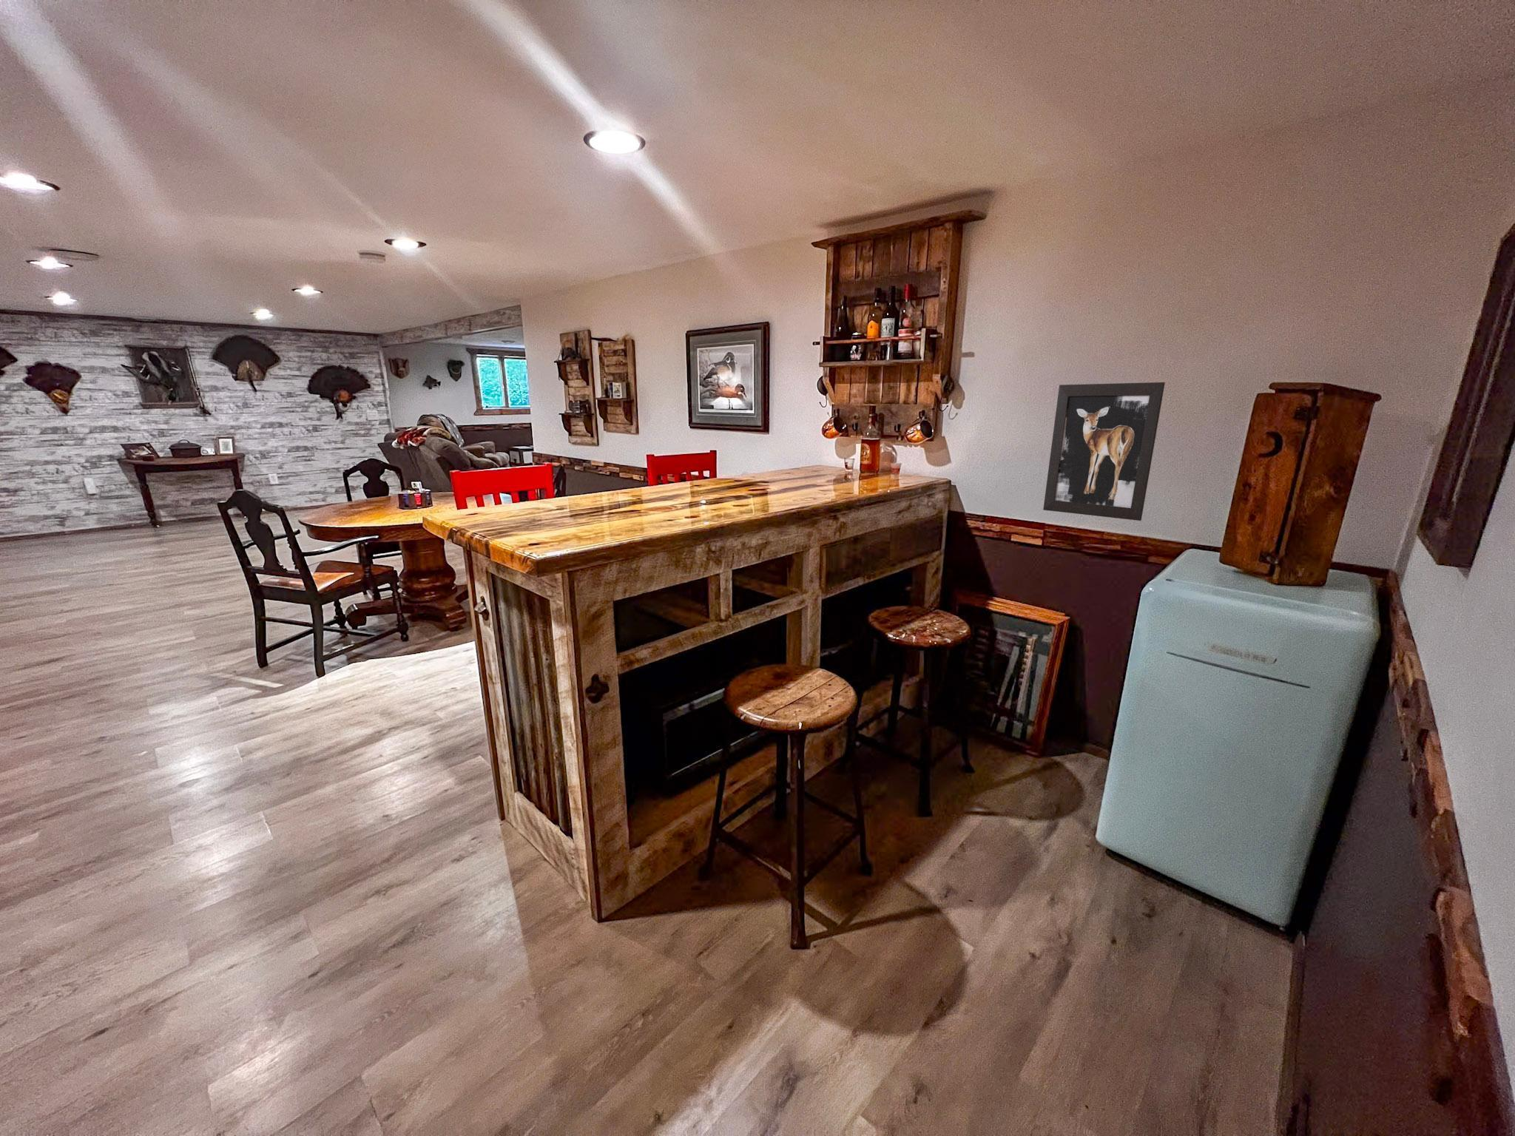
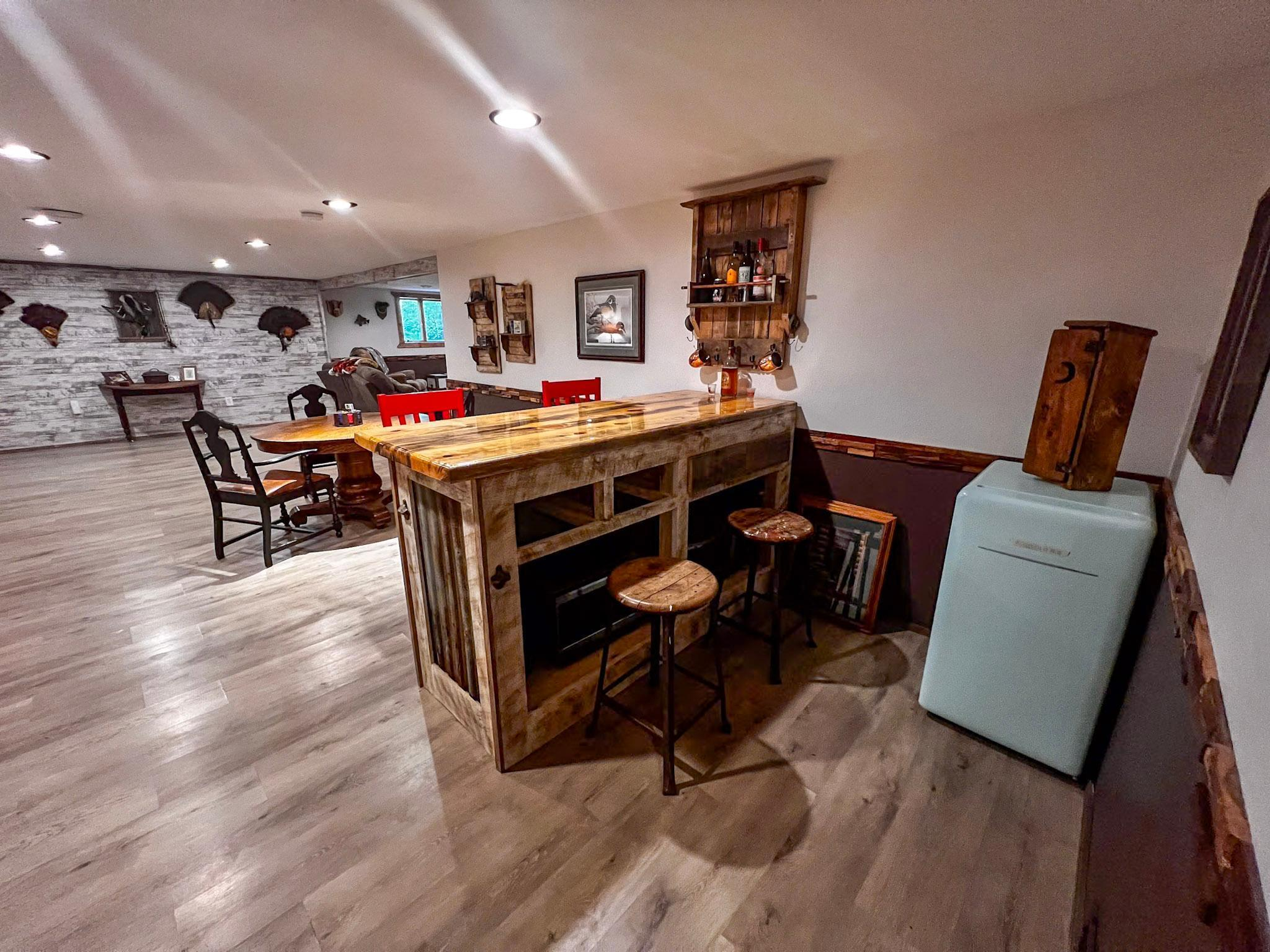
- wall art (1099, 450)
